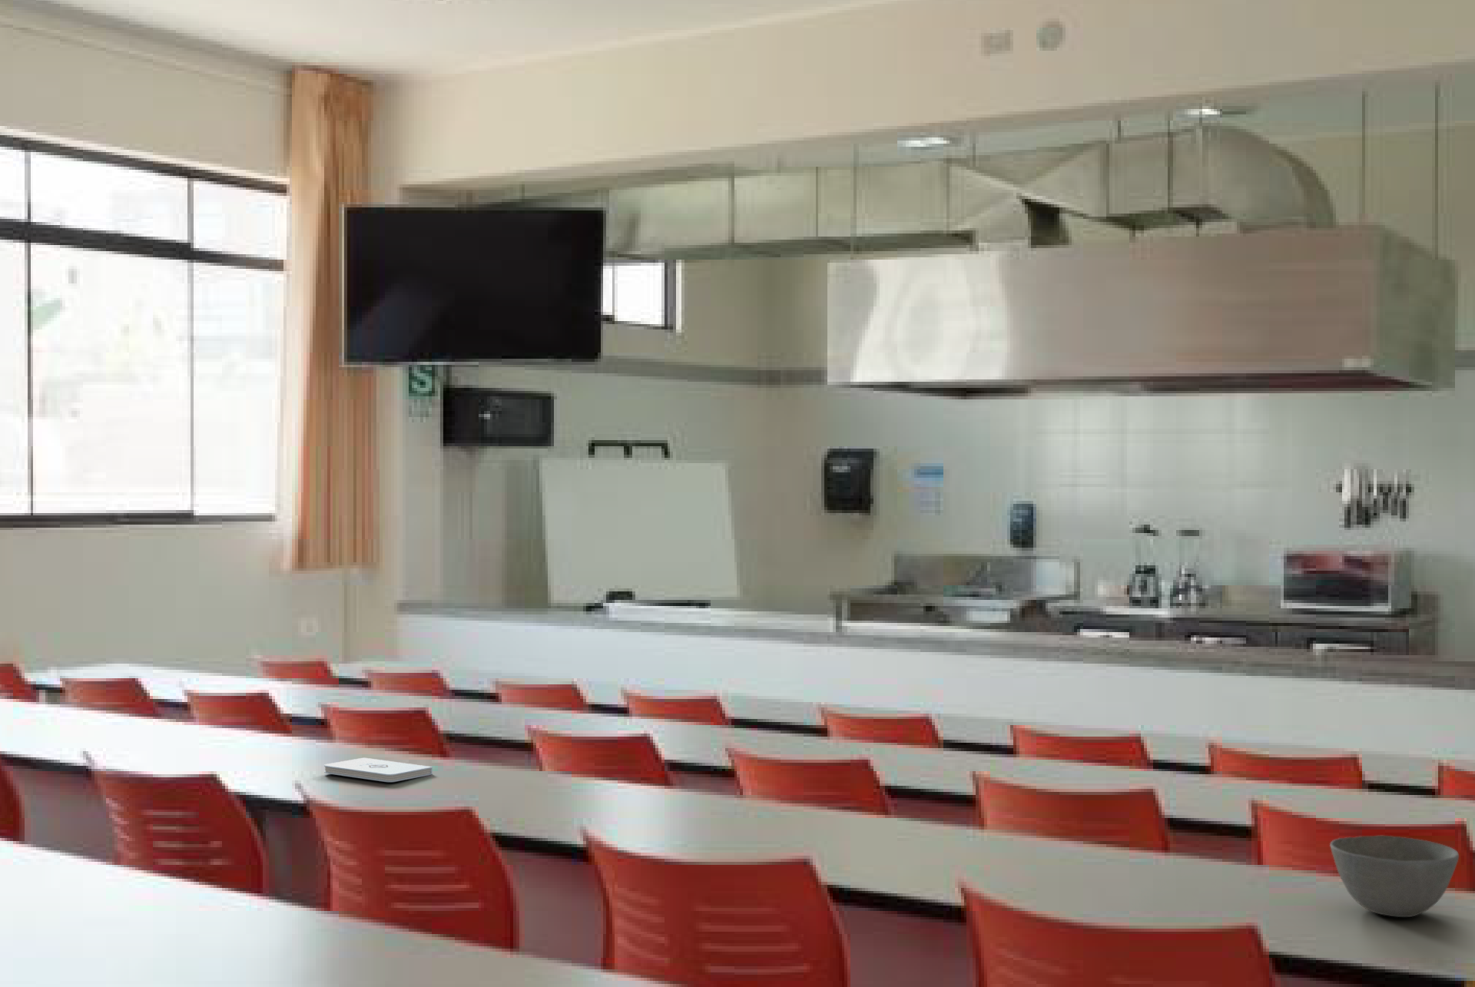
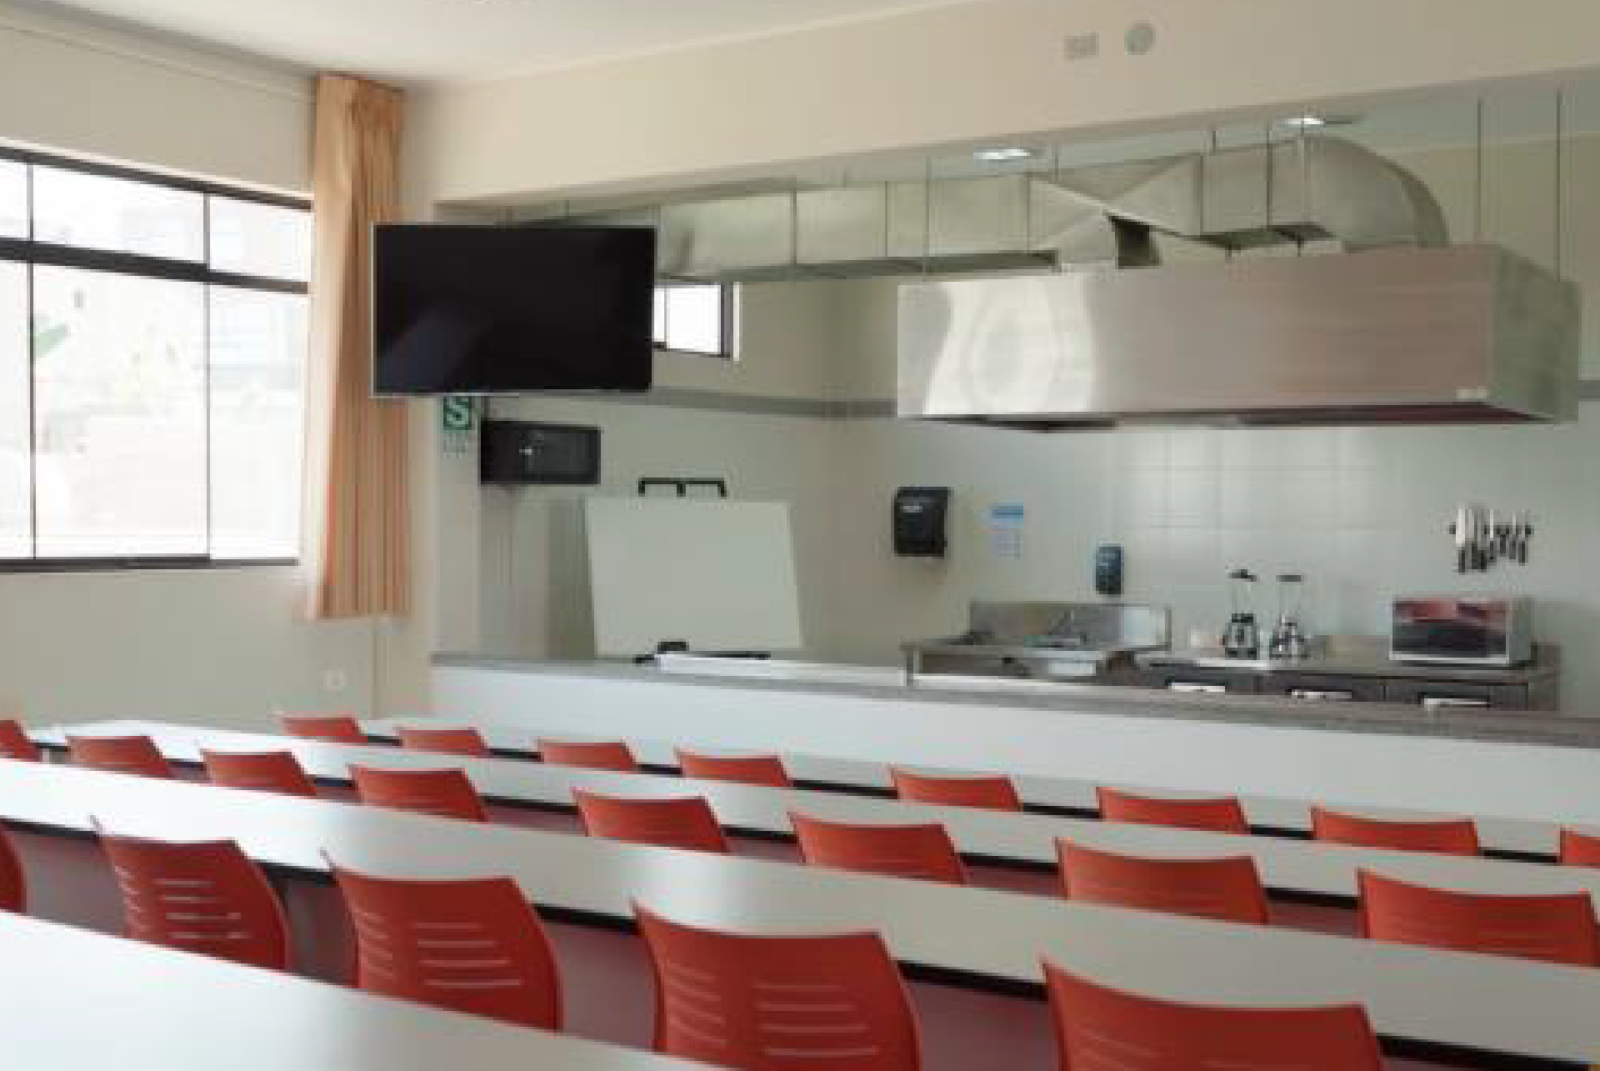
- bowl (1393, 879)
- notepad (377, 770)
